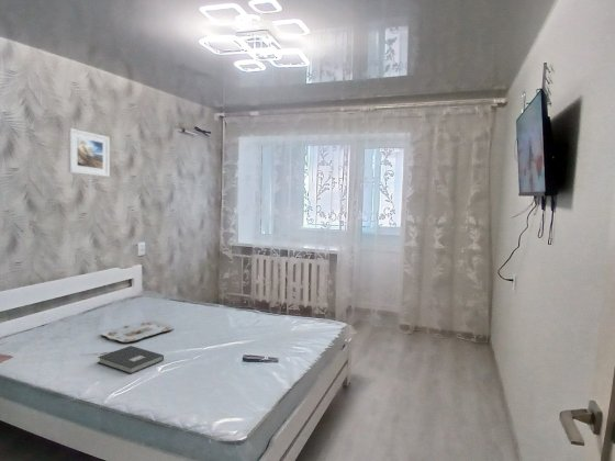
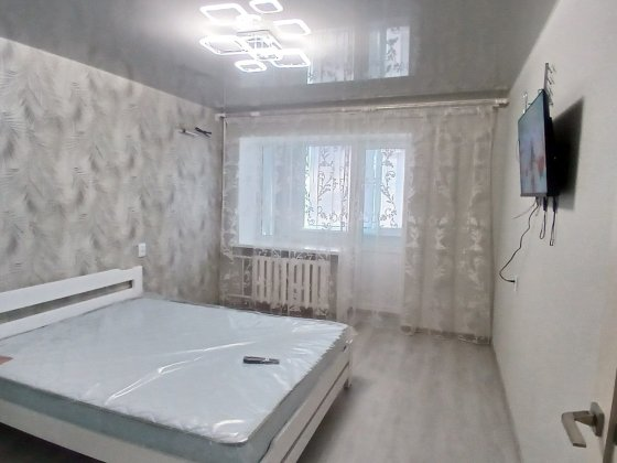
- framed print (89, 154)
- serving tray (138, 330)
- book (131, 358)
